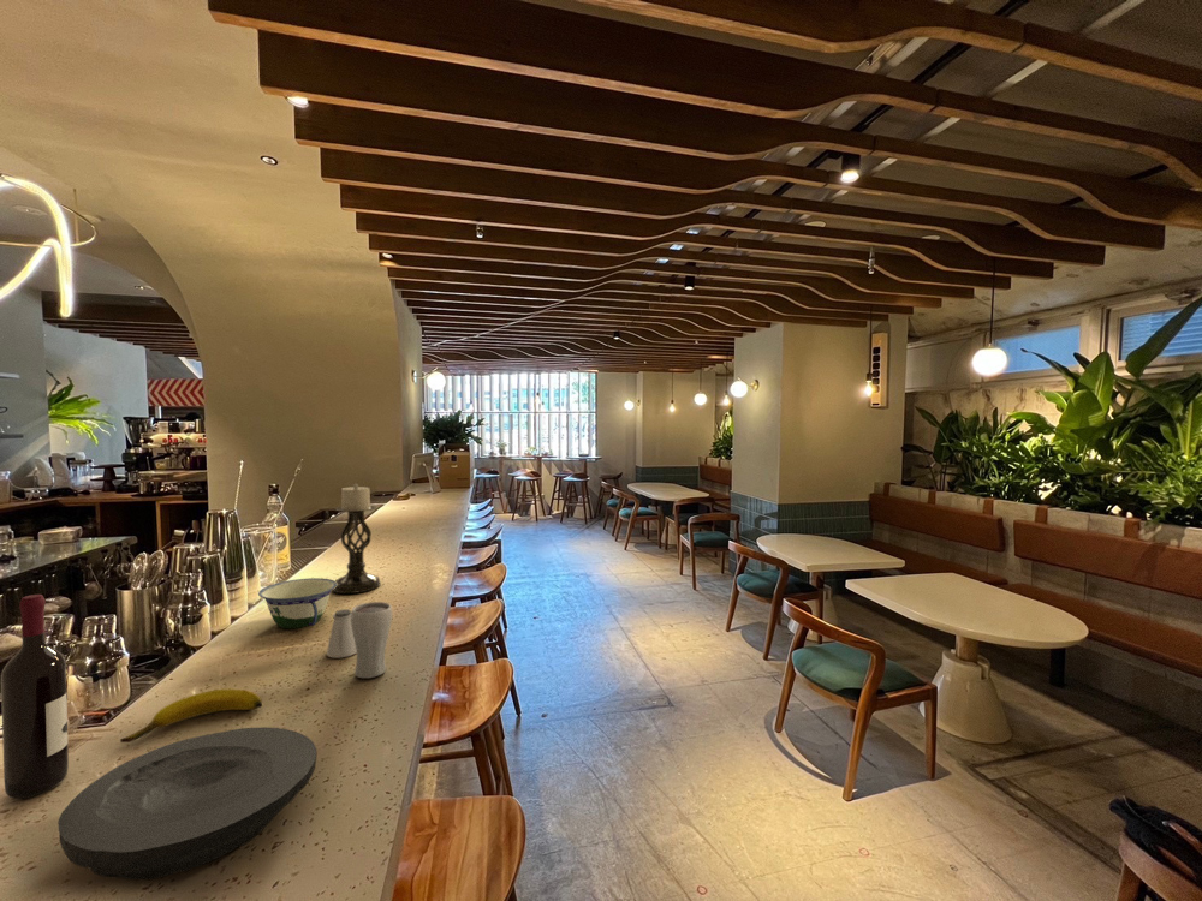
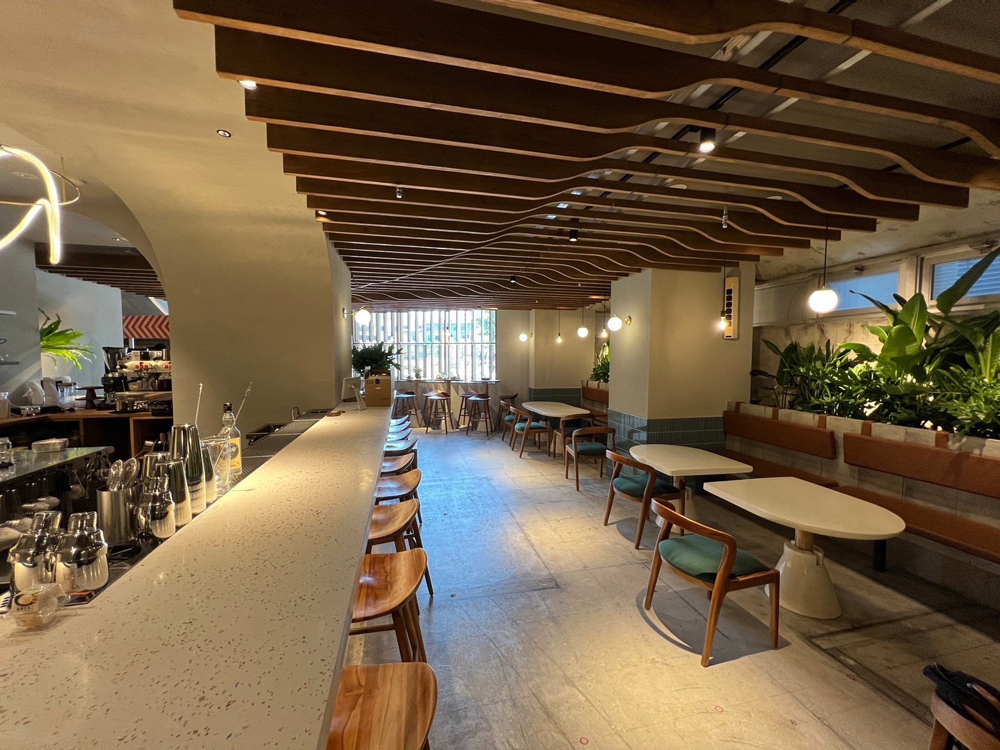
- wine bottle (35, 692)
- candle holder (357, 535)
- banana (198, 709)
- saltshaker (343, 631)
- plate (202, 796)
- bowl (299, 605)
- drinking glass (371, 639)
